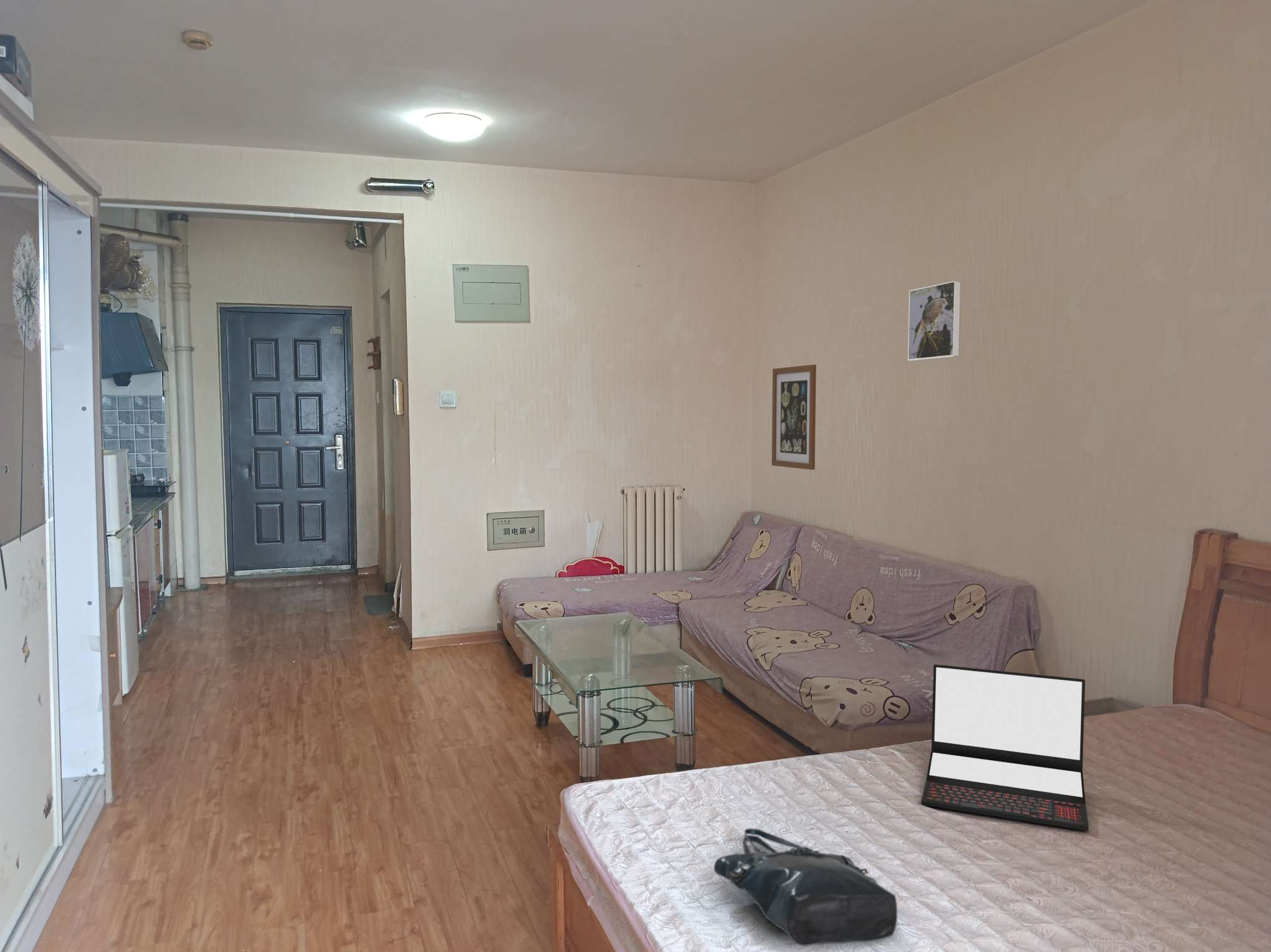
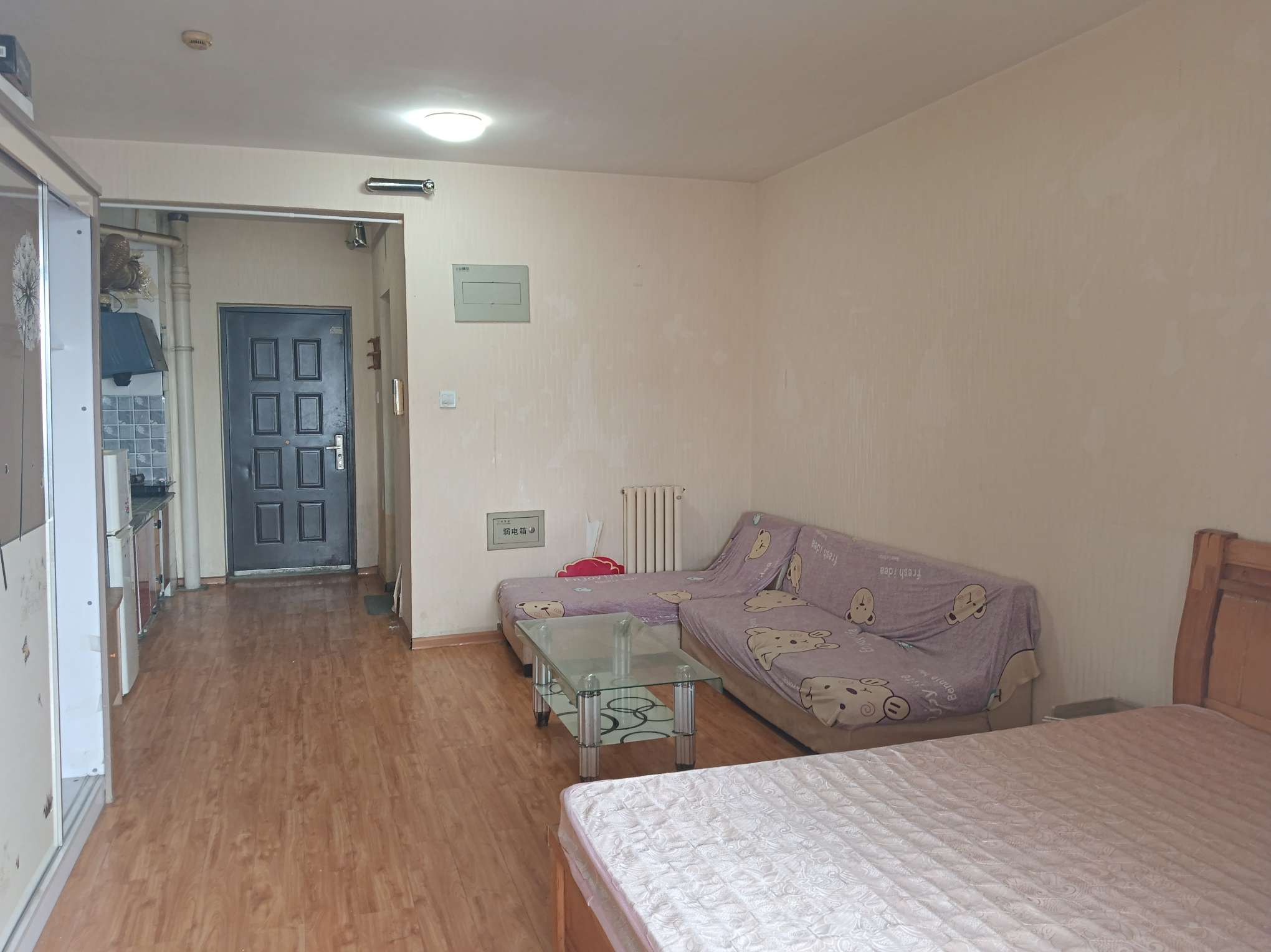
- tote bag (790, 862)
- laptop (1004, 741)
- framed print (933, 322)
- wall art (793, 417)
